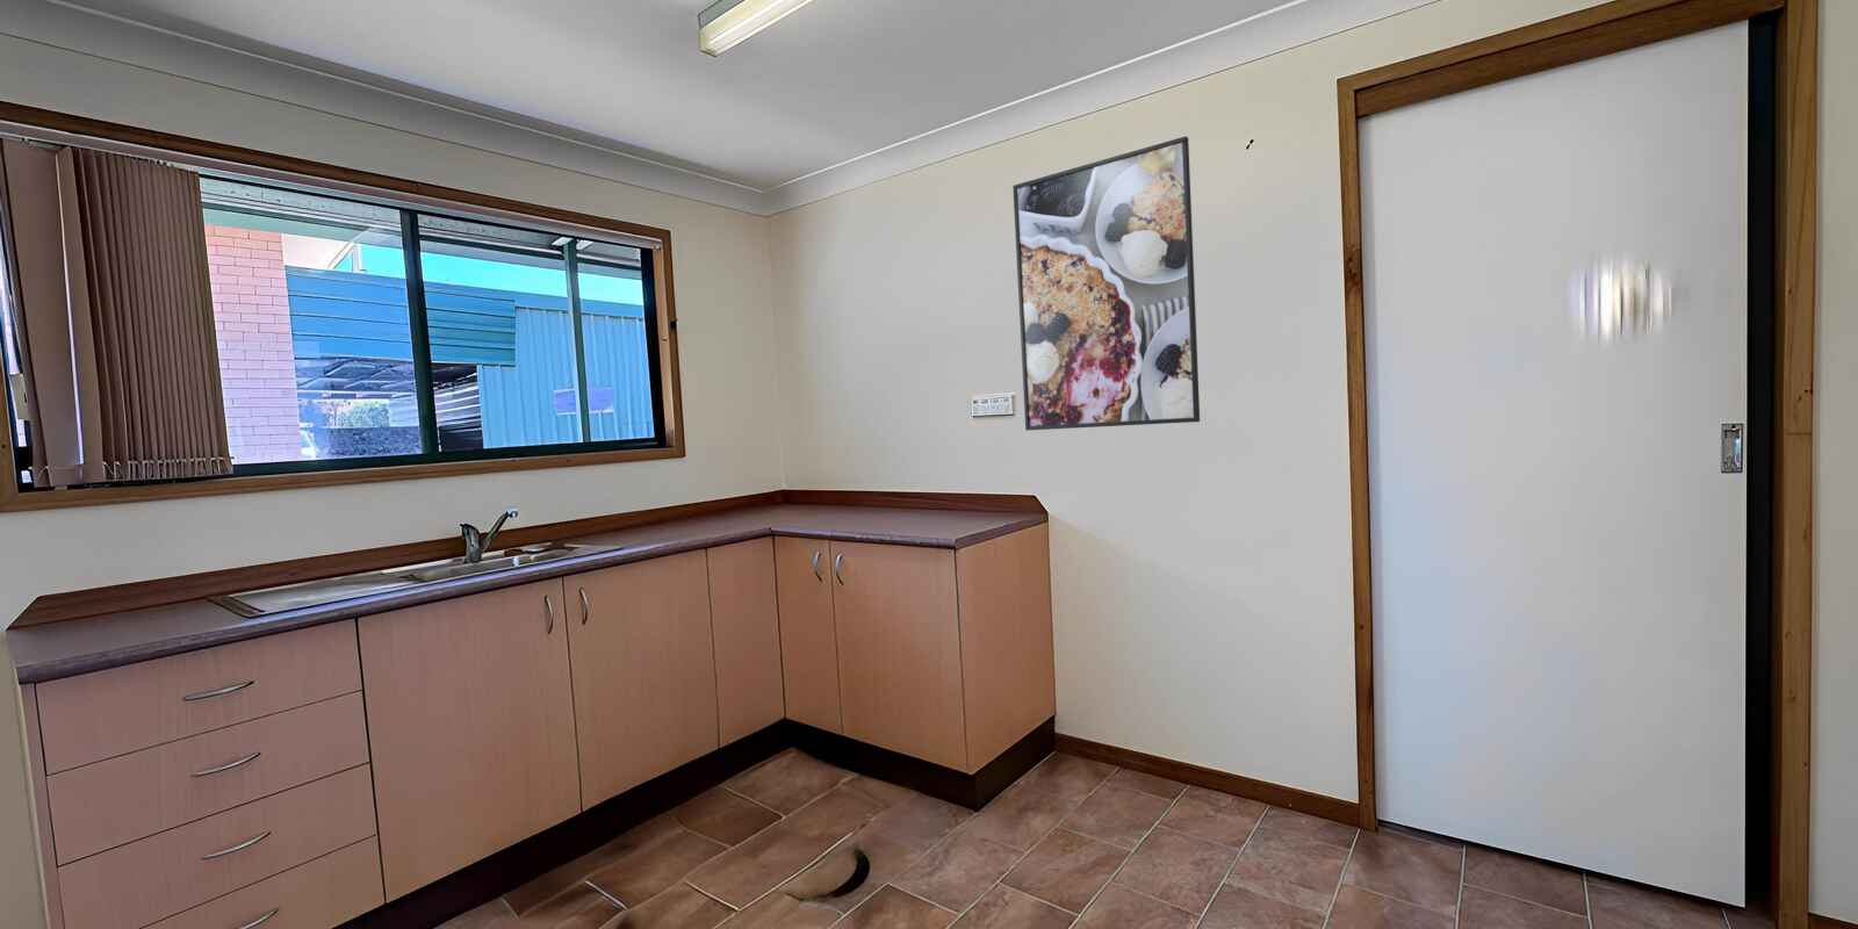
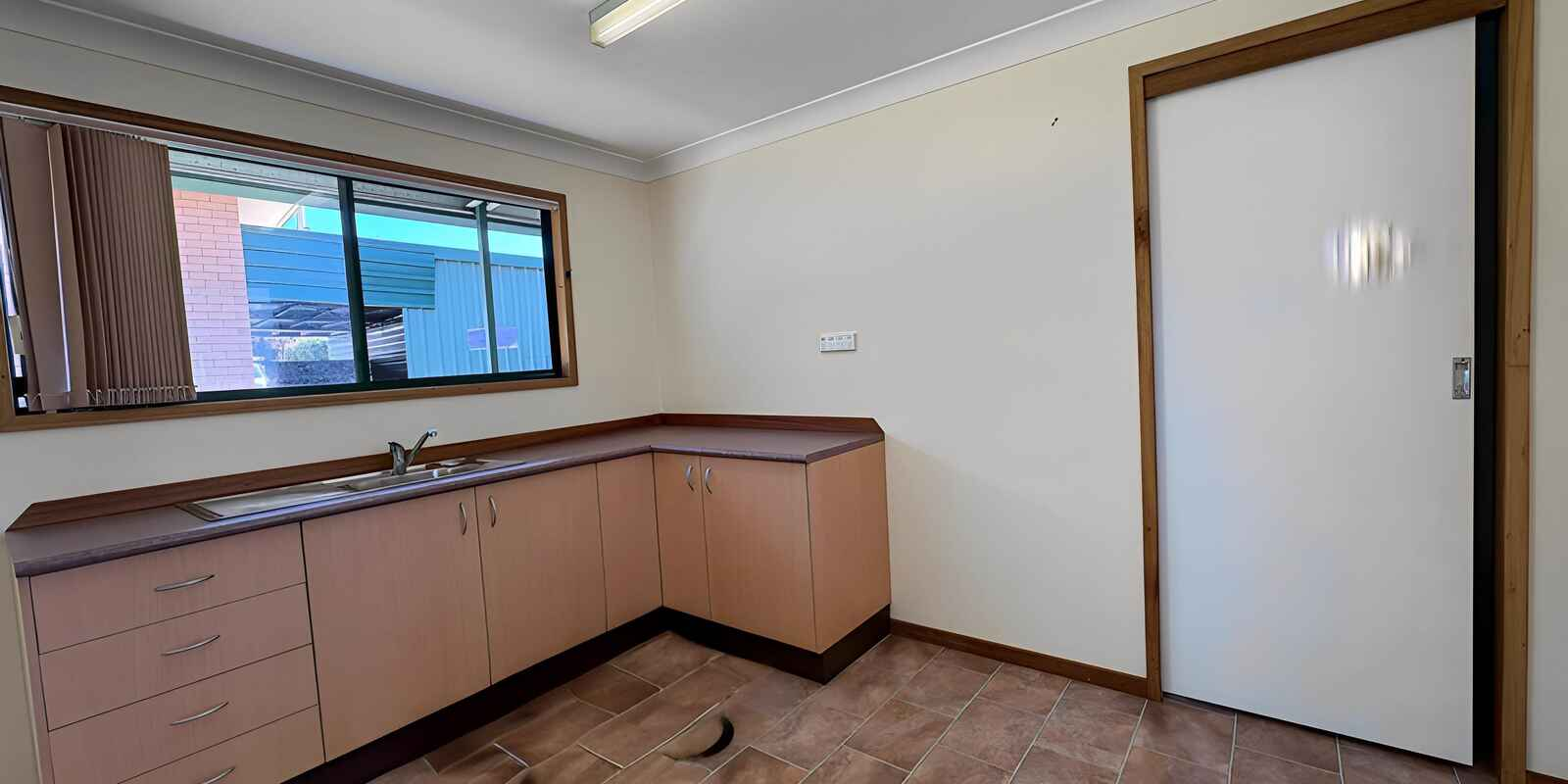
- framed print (1100, 295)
